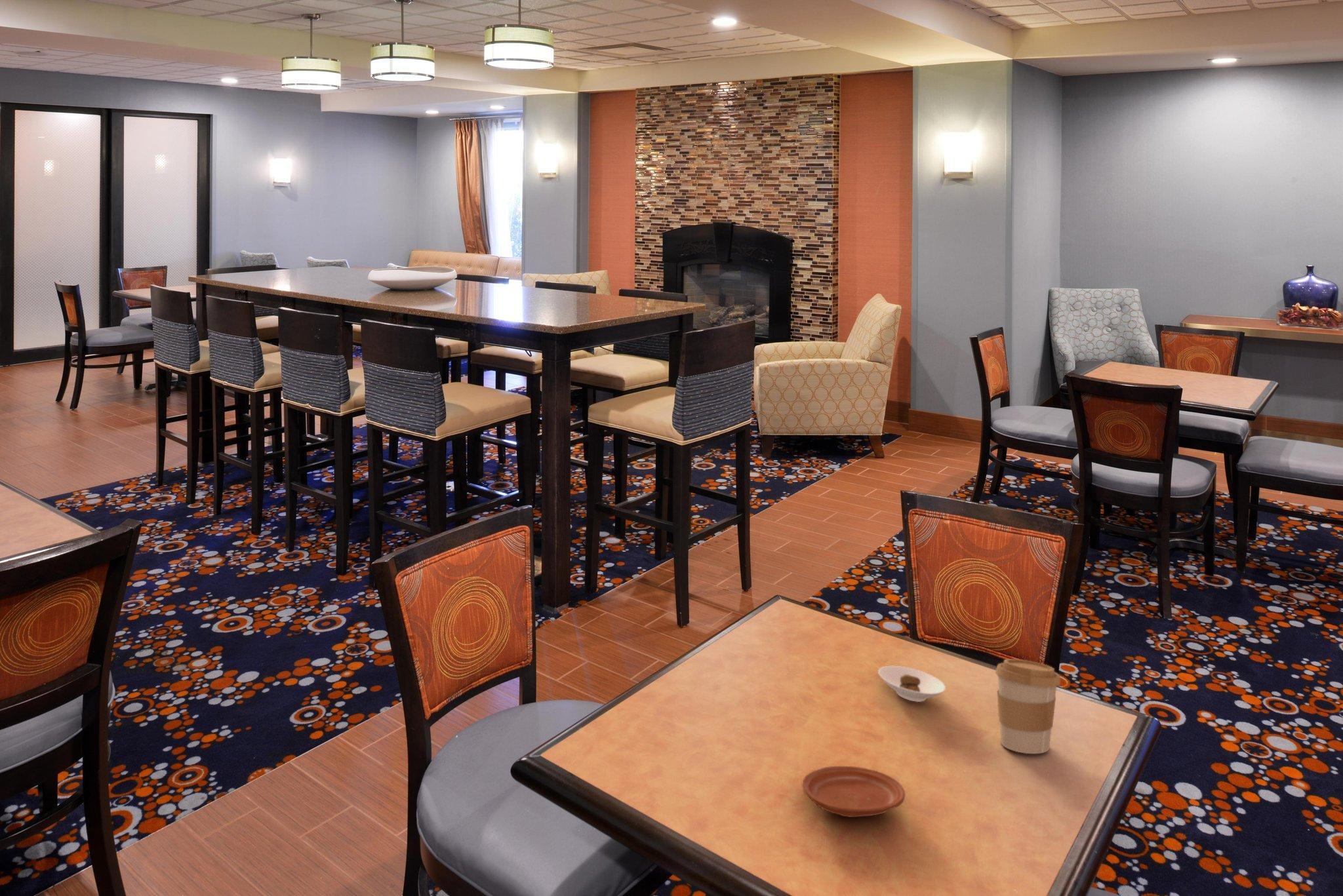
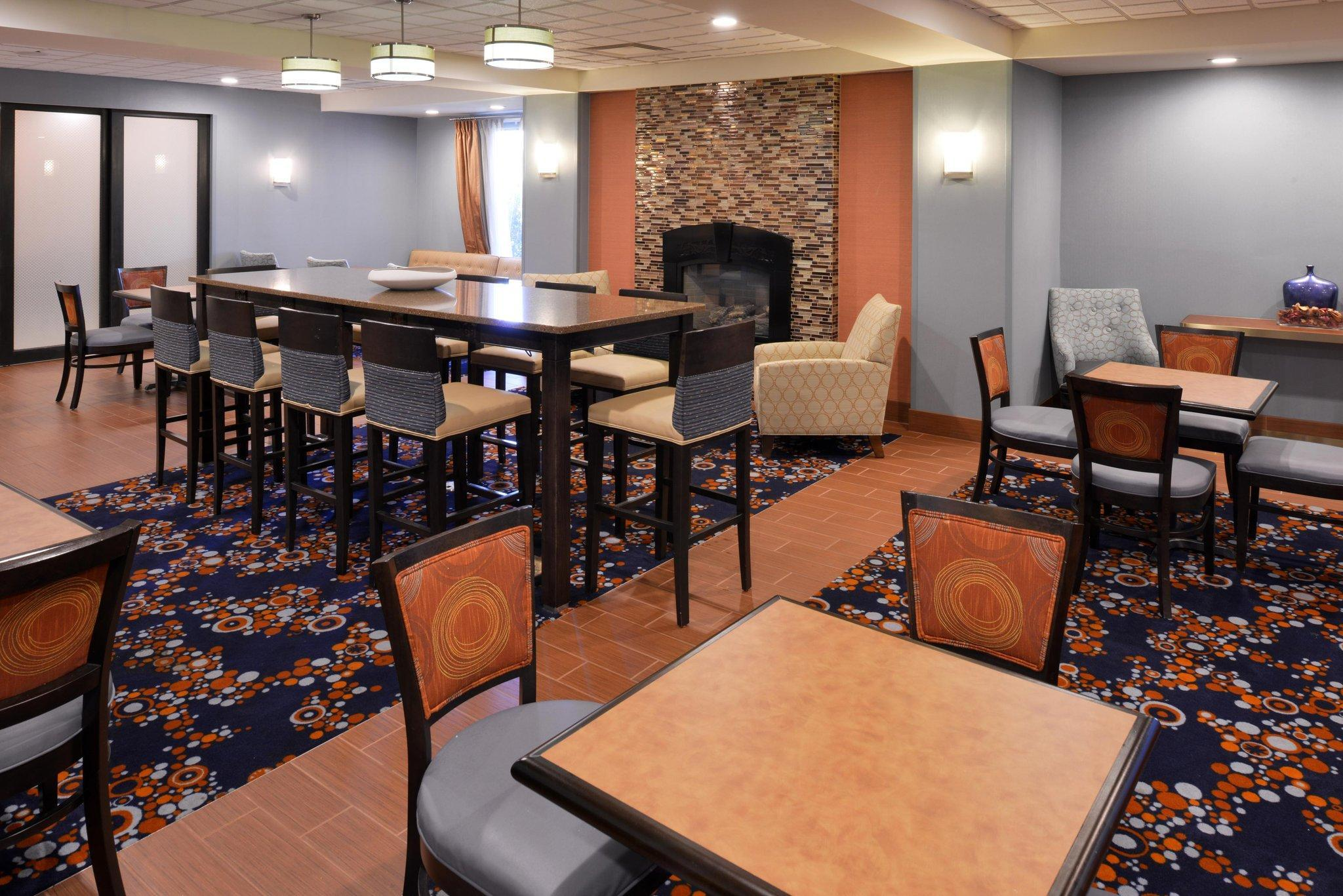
- coffee cup (1026, 703)
- saucer (910, 685)
- plate (852, 797)
